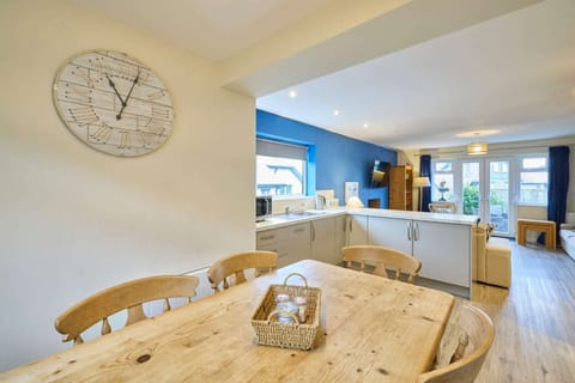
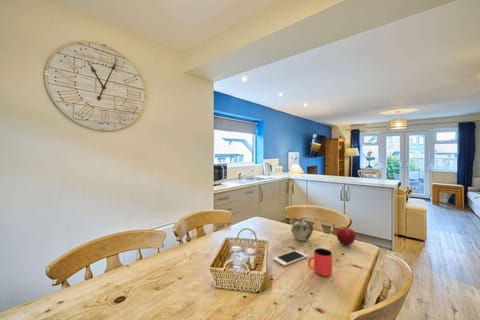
+ cup (319, 262)
+ teapot (300, 228)
+ fruit (345, 235)
+ cell phone (290, 257)
